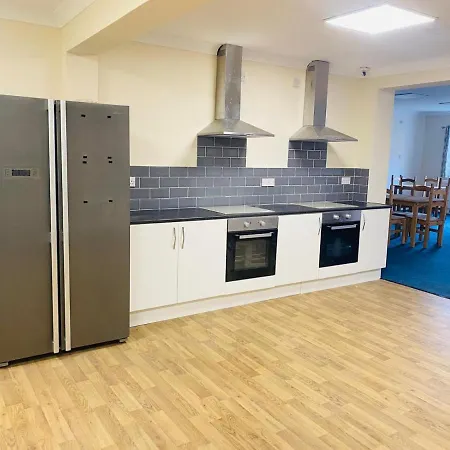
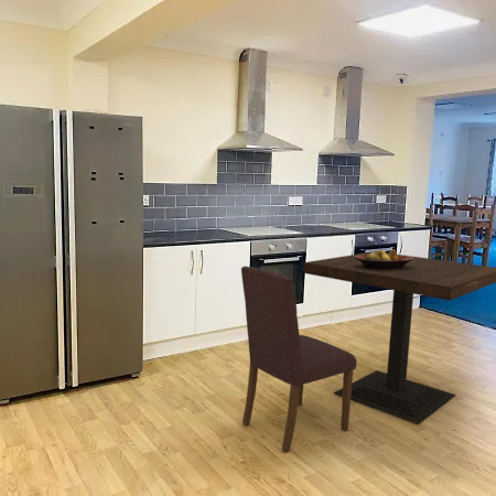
+ dining table (400, 331)
+ fruit bowl (384, 258)
+ dining chair (295, 348)
